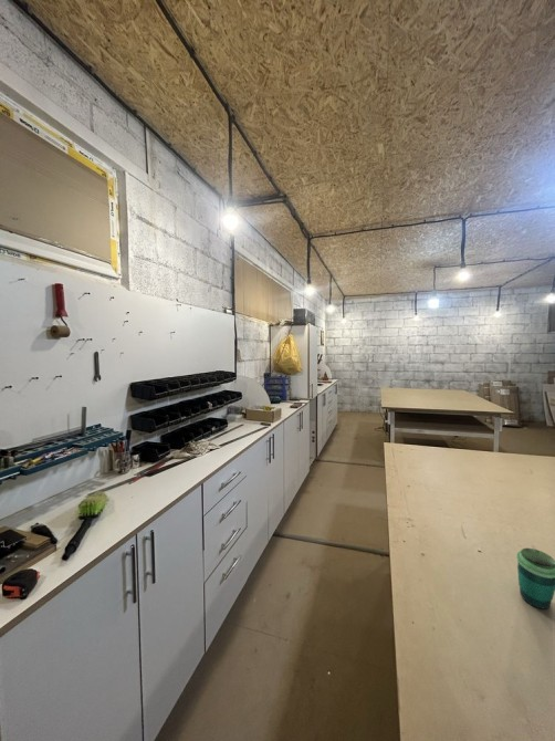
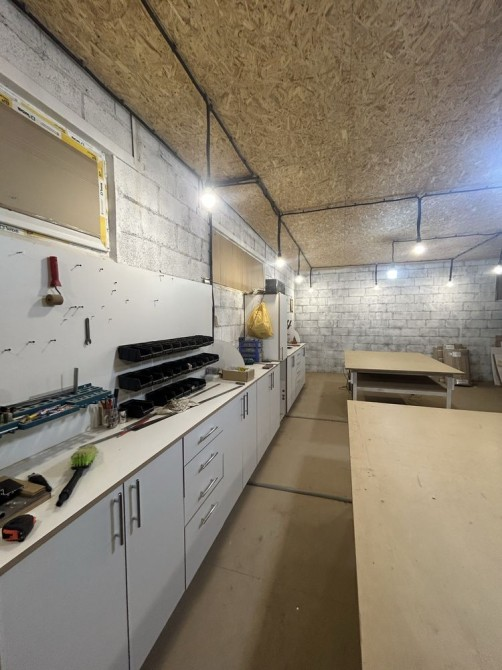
- cup (536, 578)
